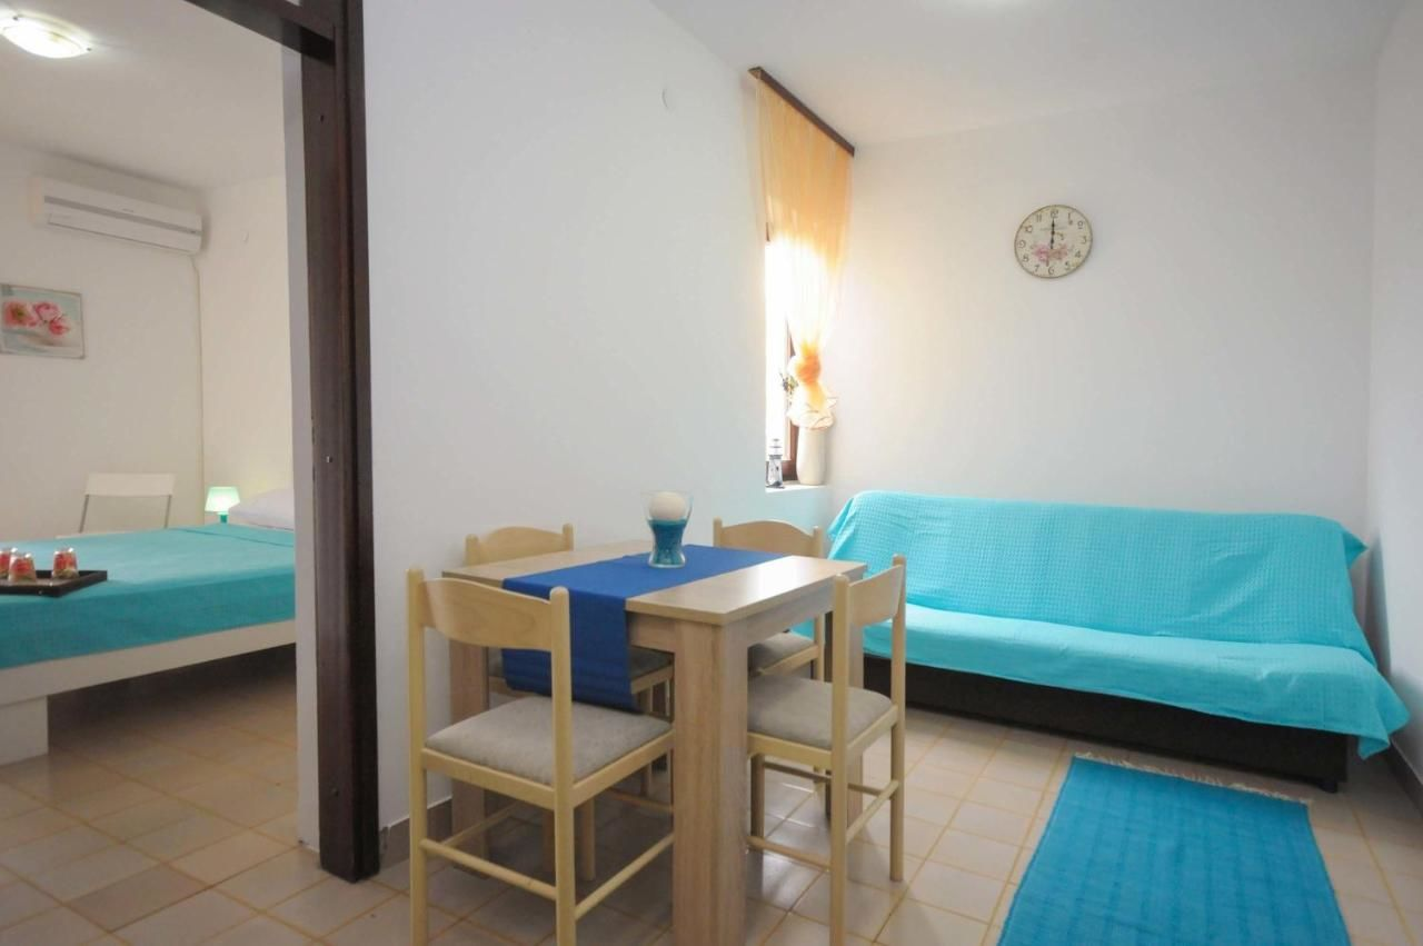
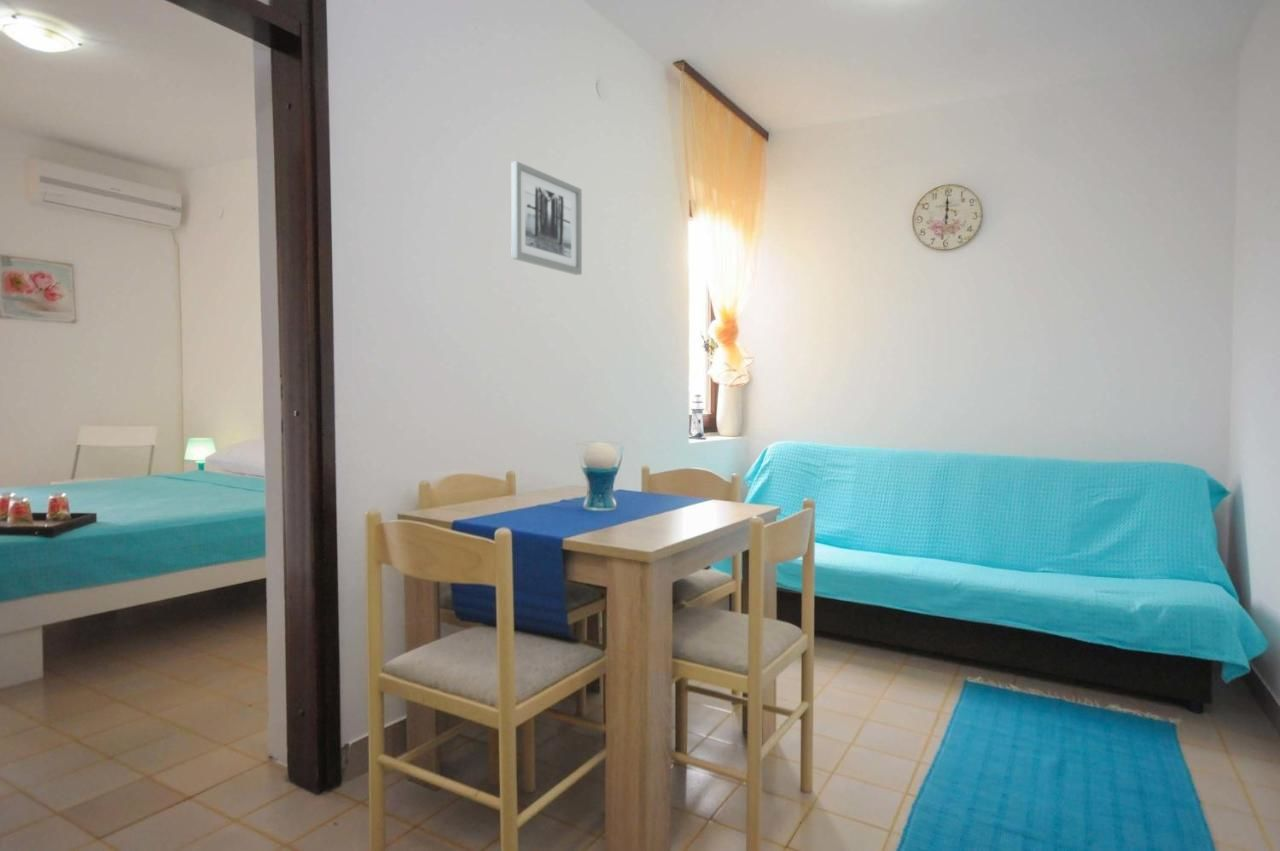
+ wall art (548, 221)
